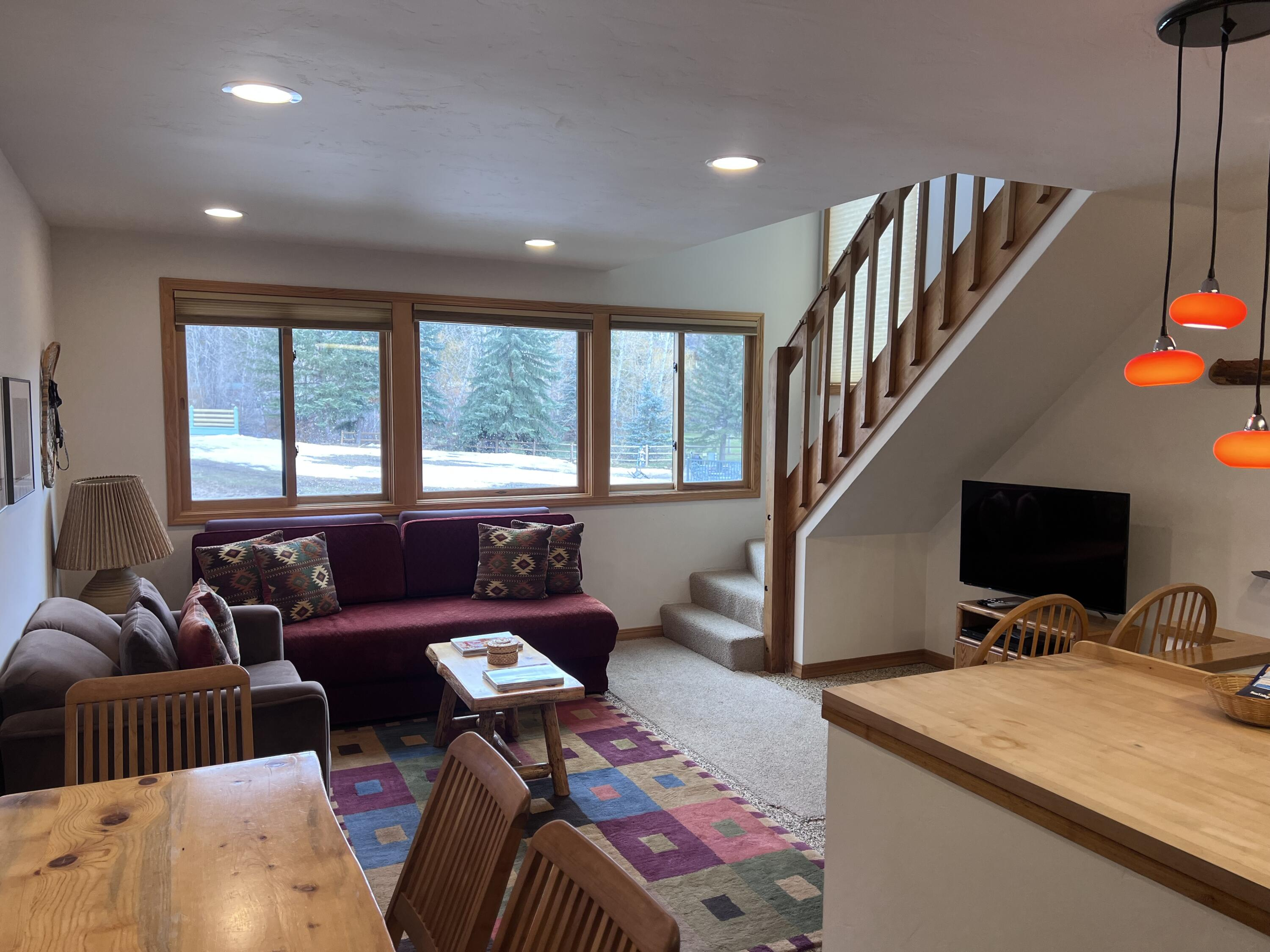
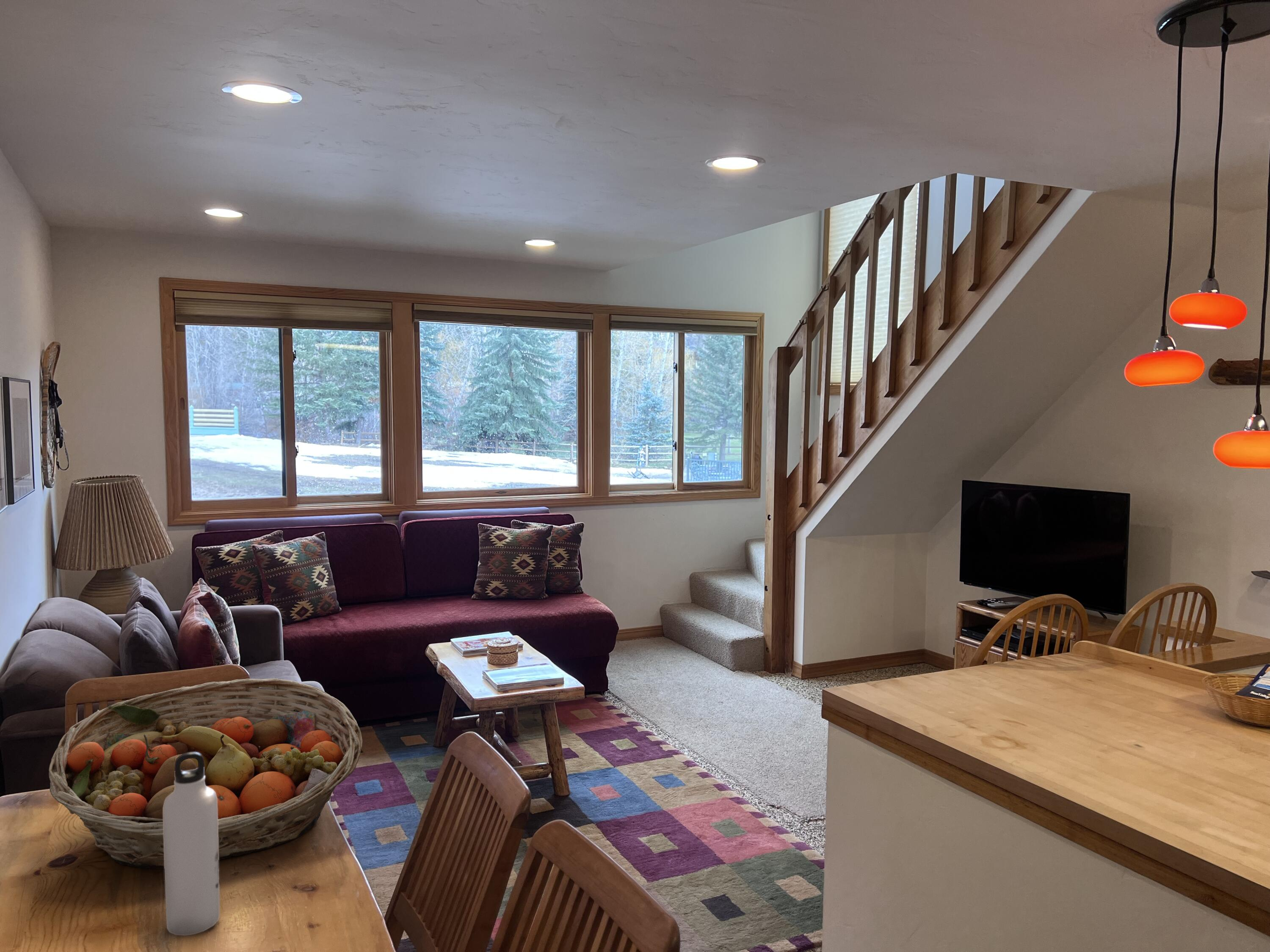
+ water bottle (191, 839)
+ fruit basket (215, 767)
